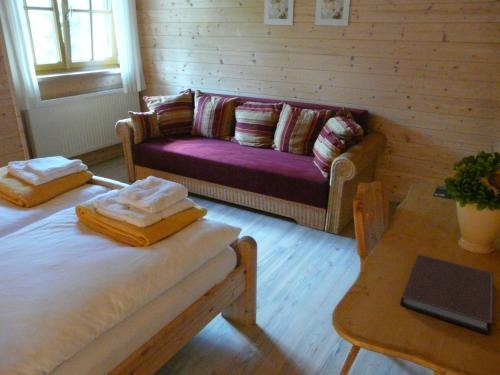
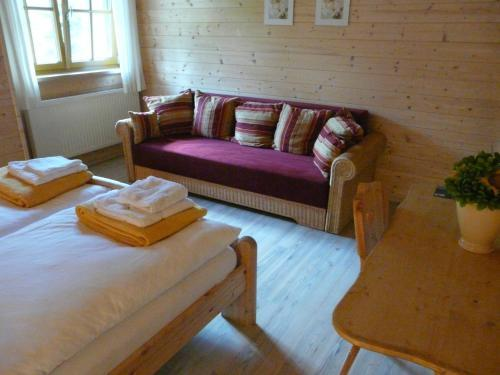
- notebook (448, 288)
